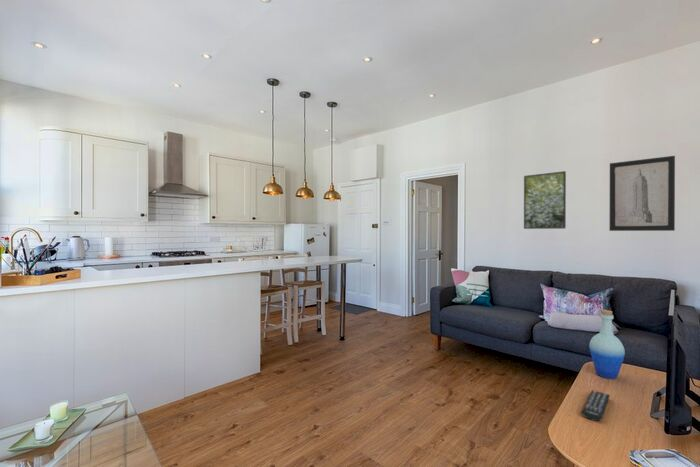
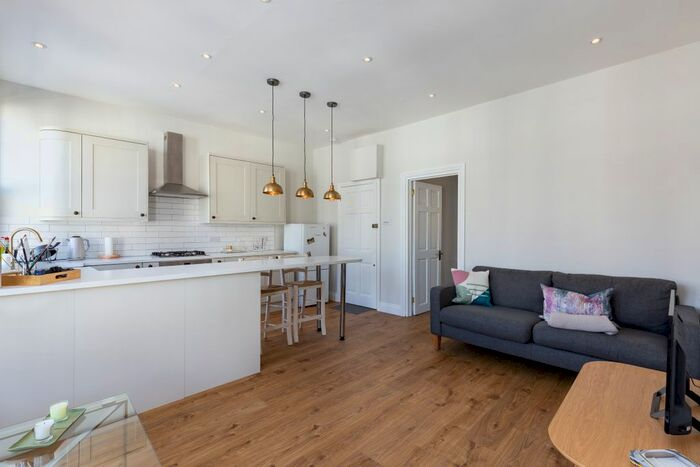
- bottle (606, 343)
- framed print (543, 201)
- wall art (640, 195)
- remote control (596, 404)
